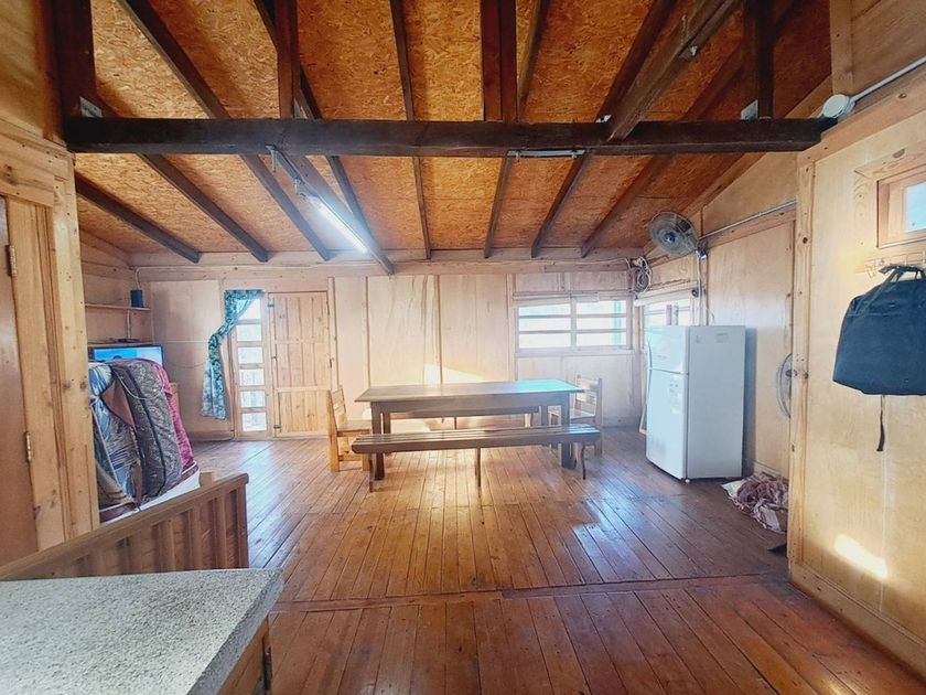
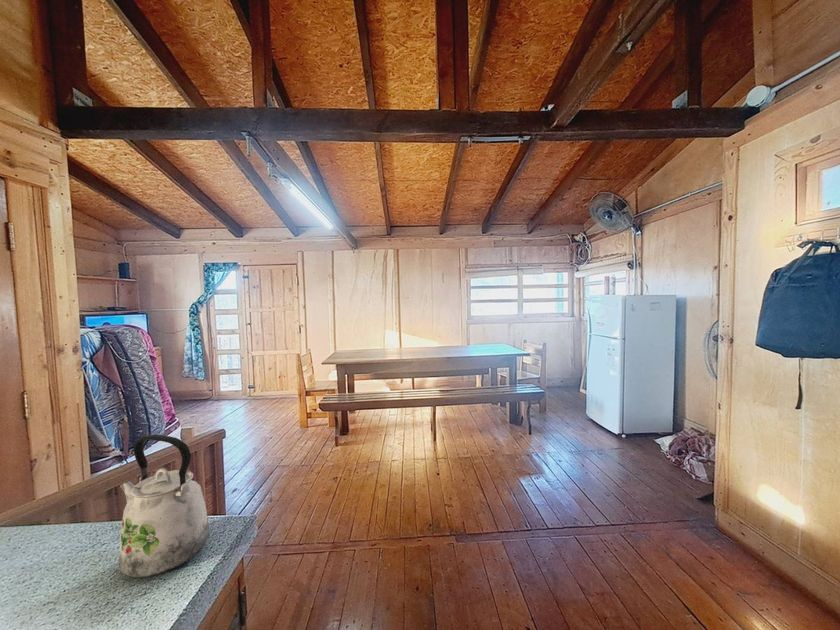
+ kettle (154, 494)
